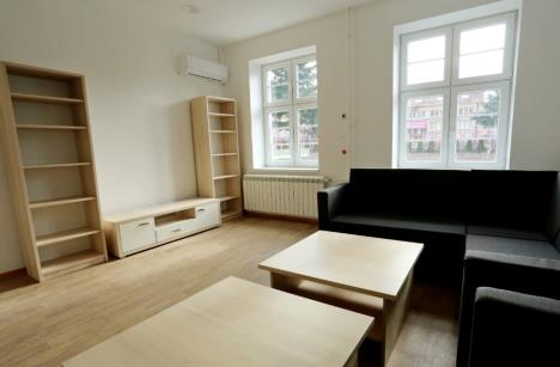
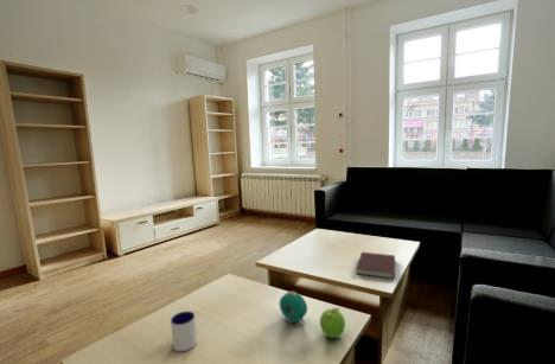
+ notebook (376, 263)
+ alarm clock (292, 306)
+ fruit (332, 321)
+ mug (185, 327)
